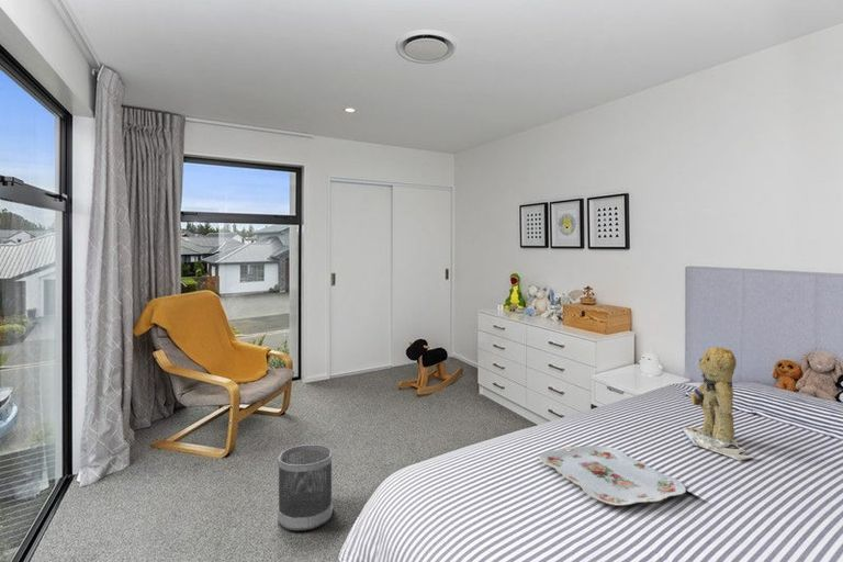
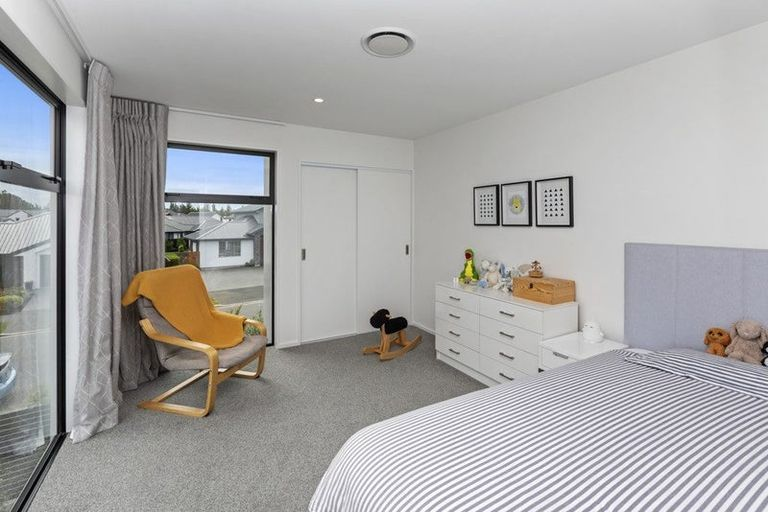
- serving tray (606, 472)
- teddy bear (717, 395)
- wastebasket (305, 485)
